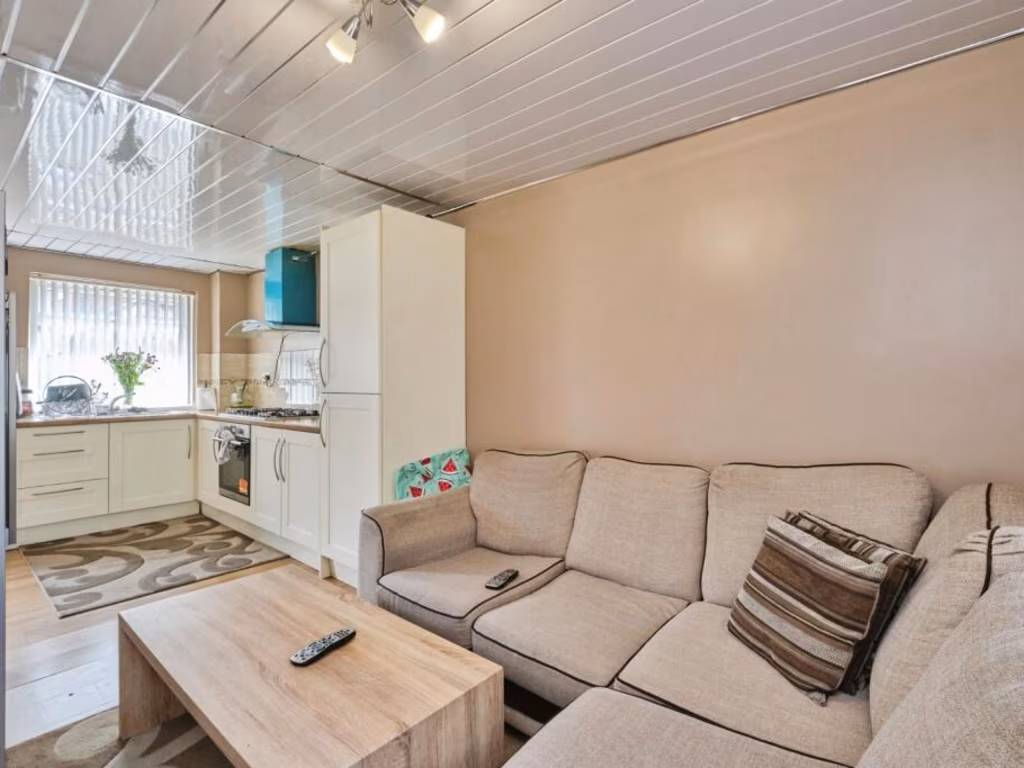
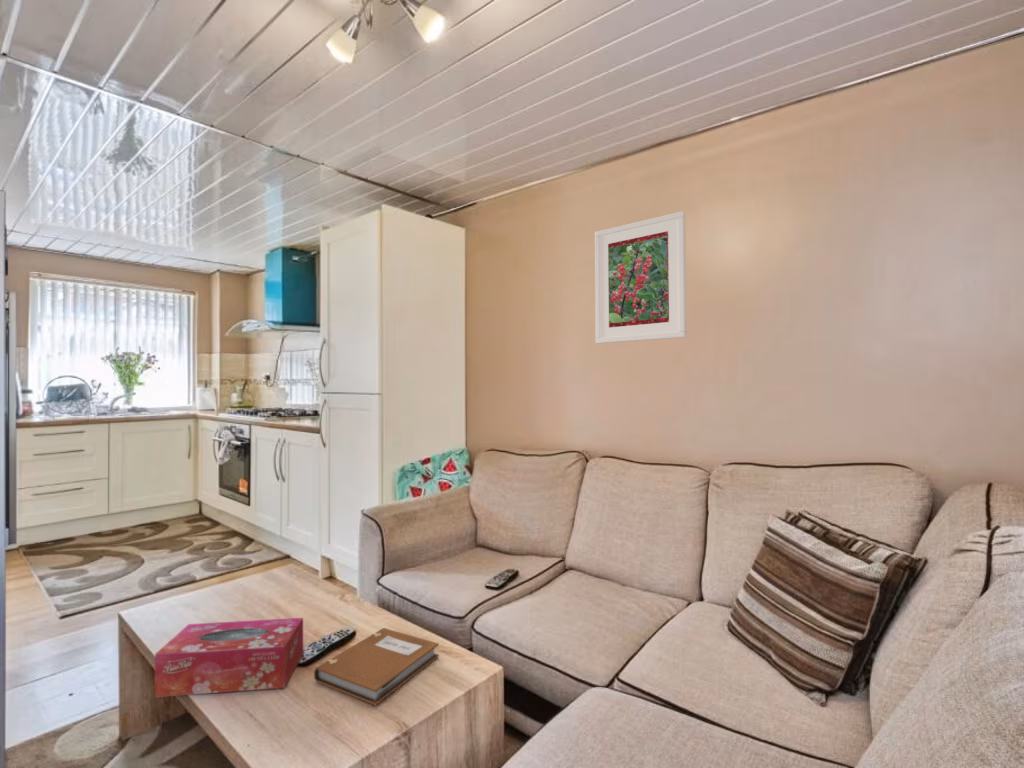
+ tissue box (234, 654)
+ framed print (637, 281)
+ notebook (380, 660)
